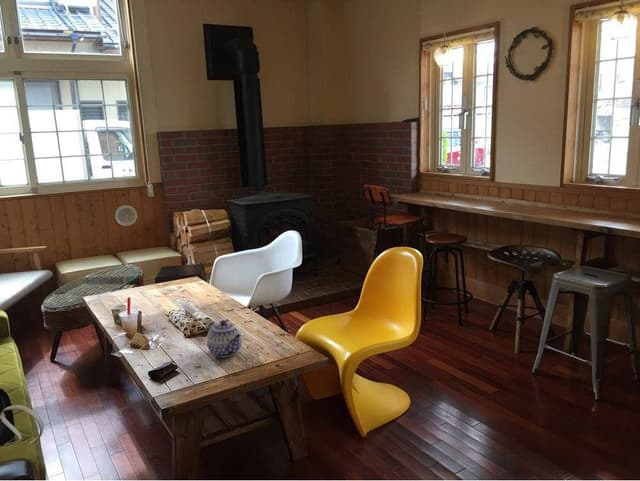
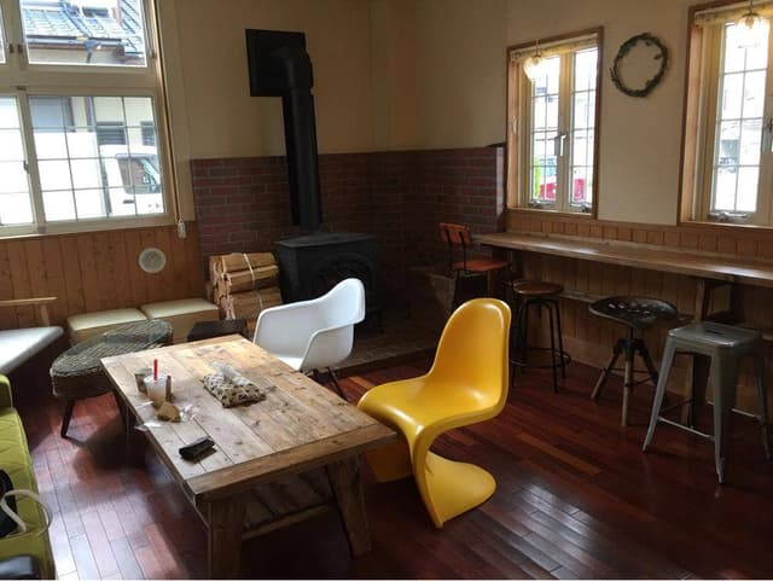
- teapot (224, 337)
